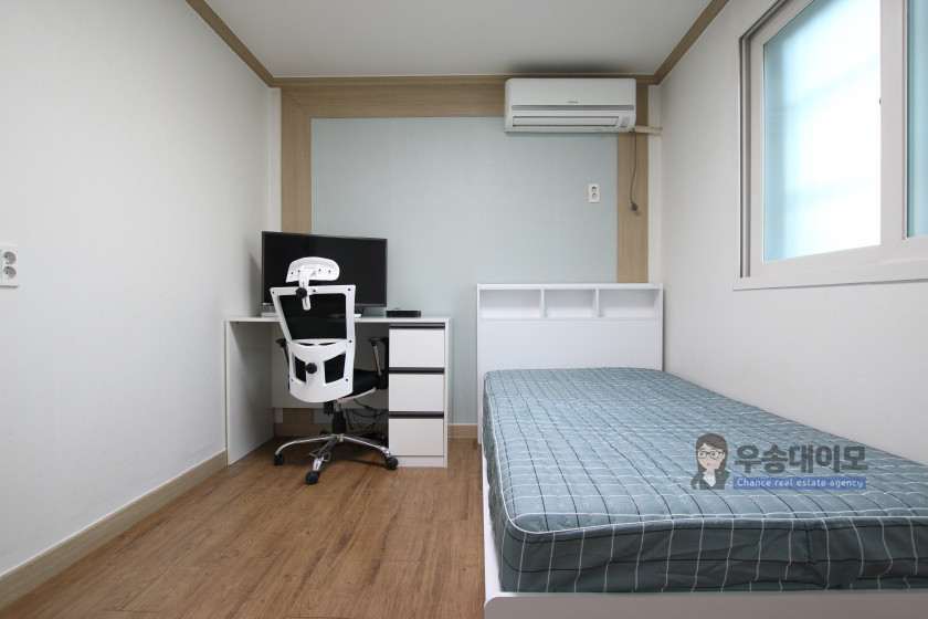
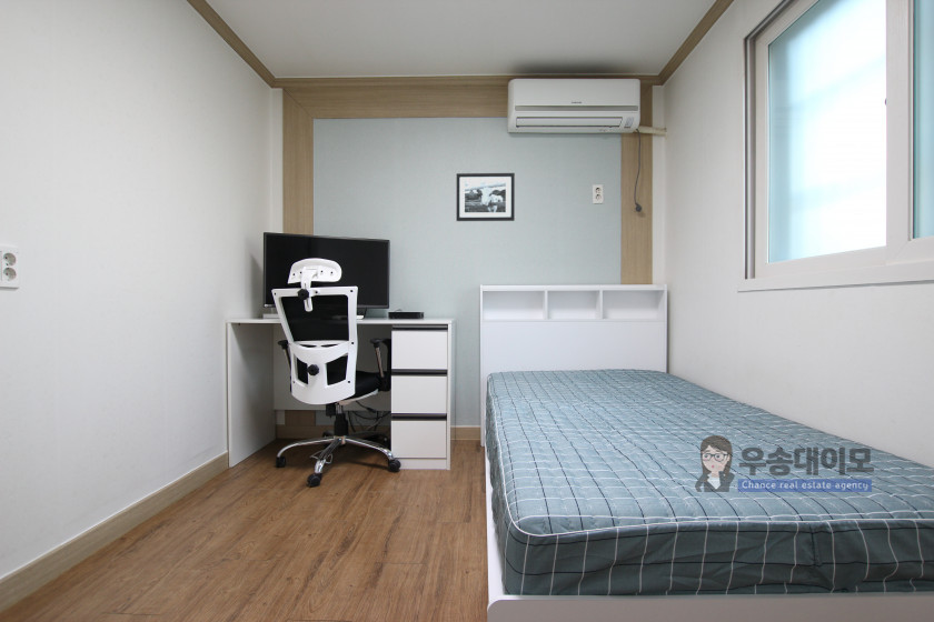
+ picture frame (485, 197)
